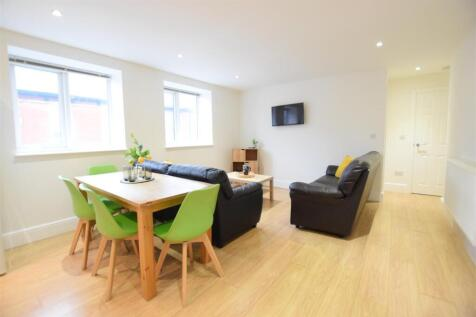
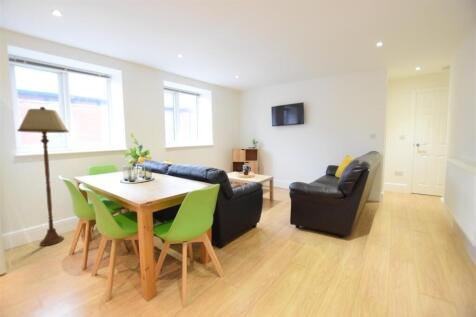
+ floor lamp (47, 175)
